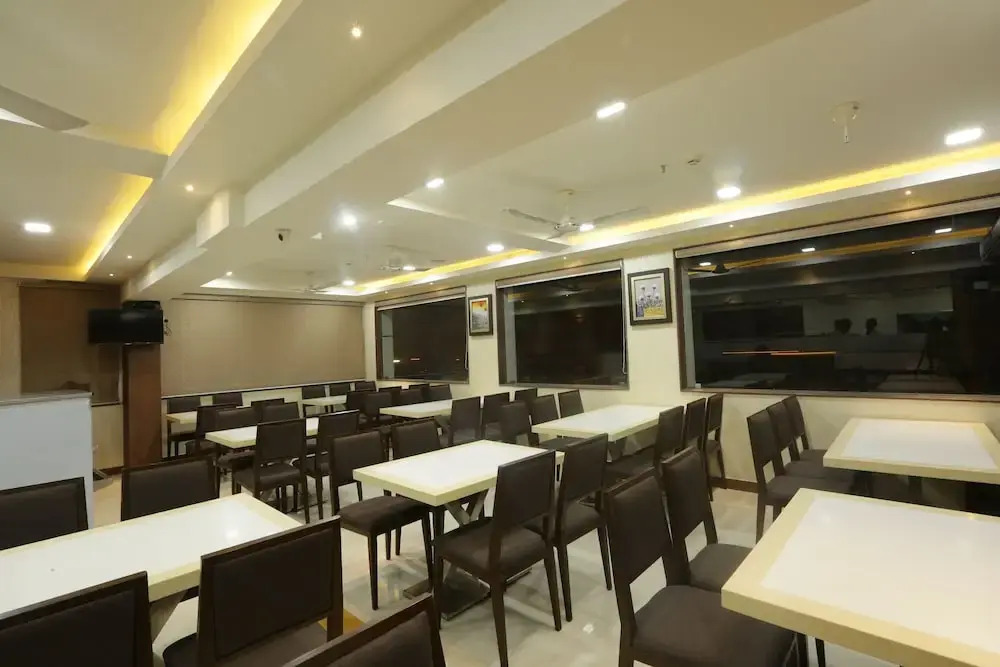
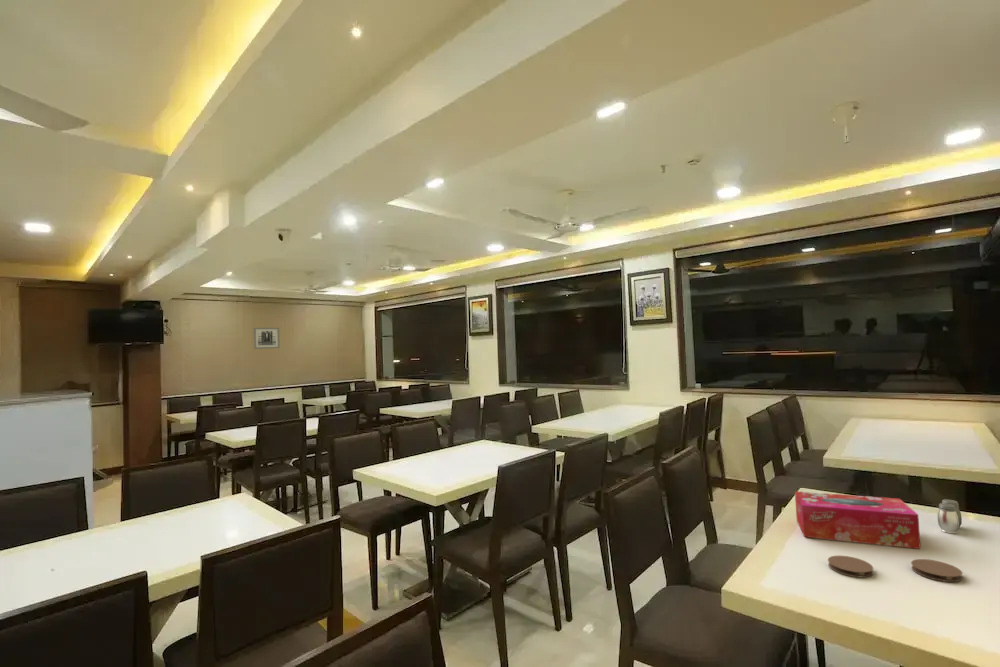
+ salt and pepper shaker (949, 515)
+ coaster (850, 566)
+ tissue box (852, 517)
+ coaster (936, 570)
+ wall art (266, 338)
